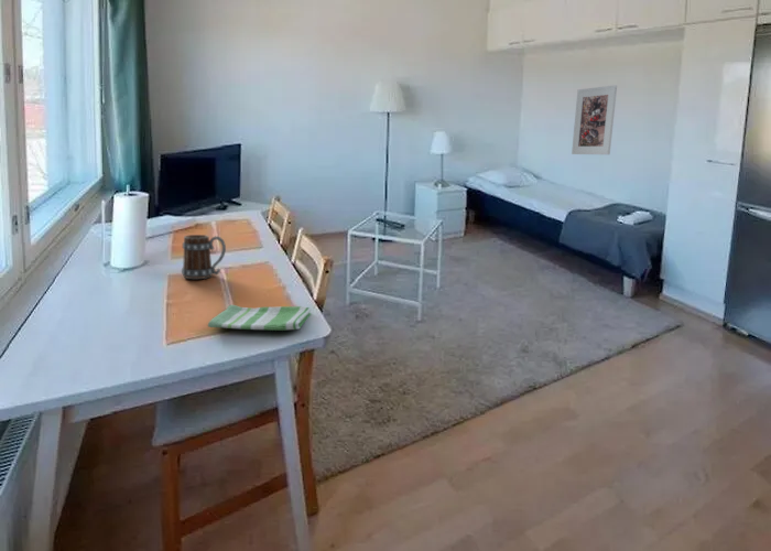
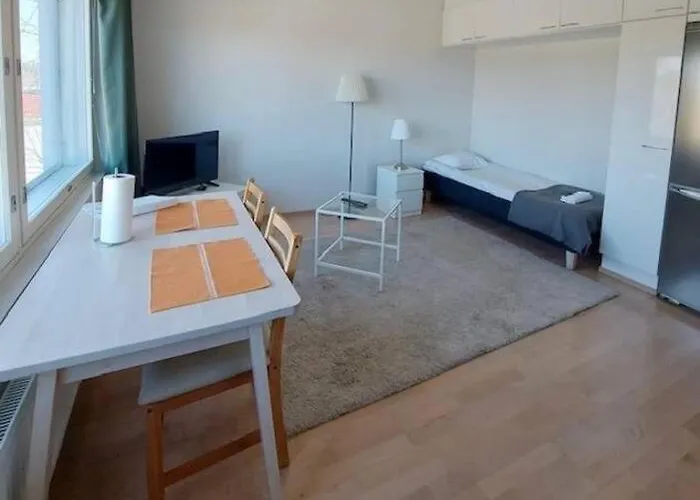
- mug (203, 256)
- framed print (593, 121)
- dish towel (262, 316)
